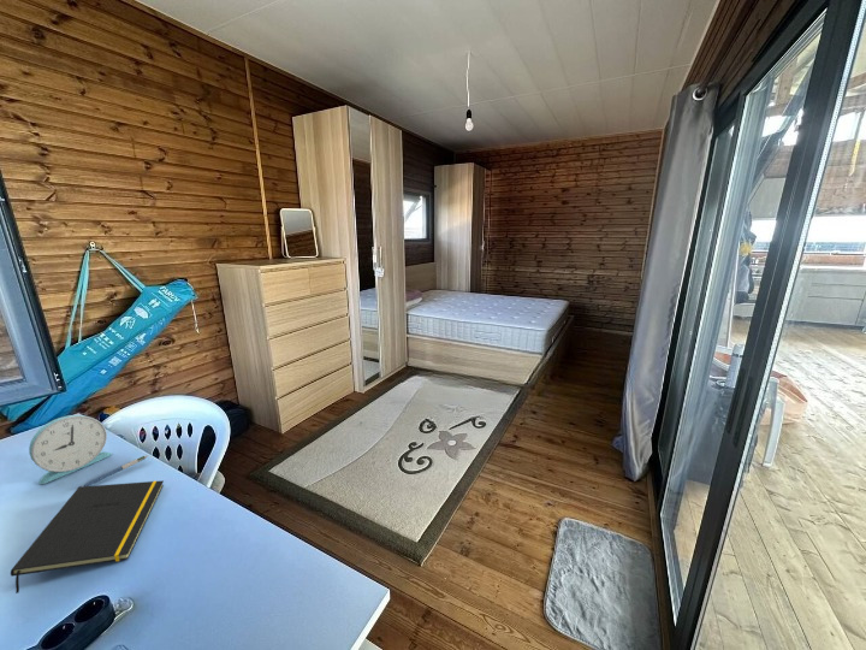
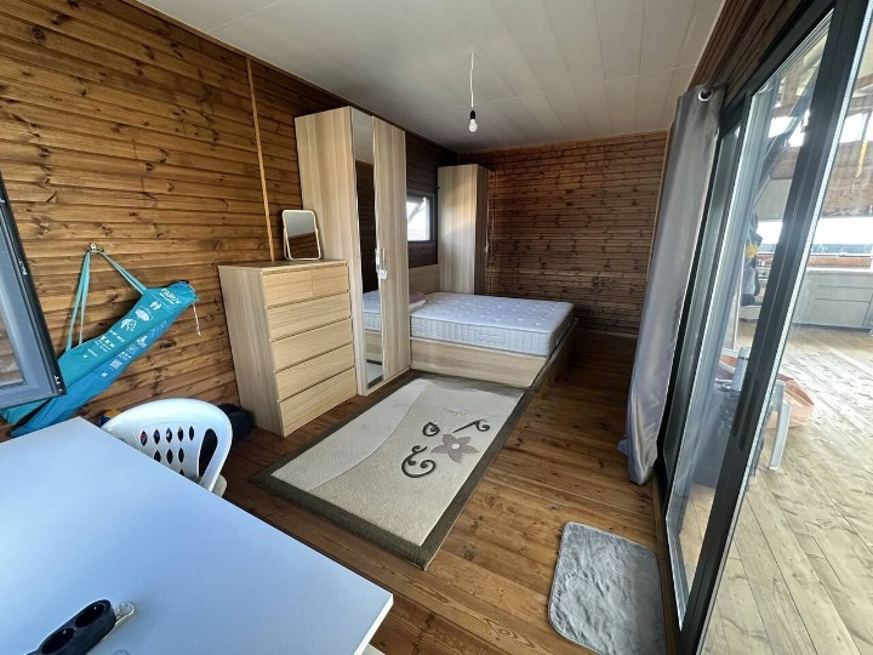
- pen (115, 469)
- notepad (101, 519)
- alarm clock (67, 441)
